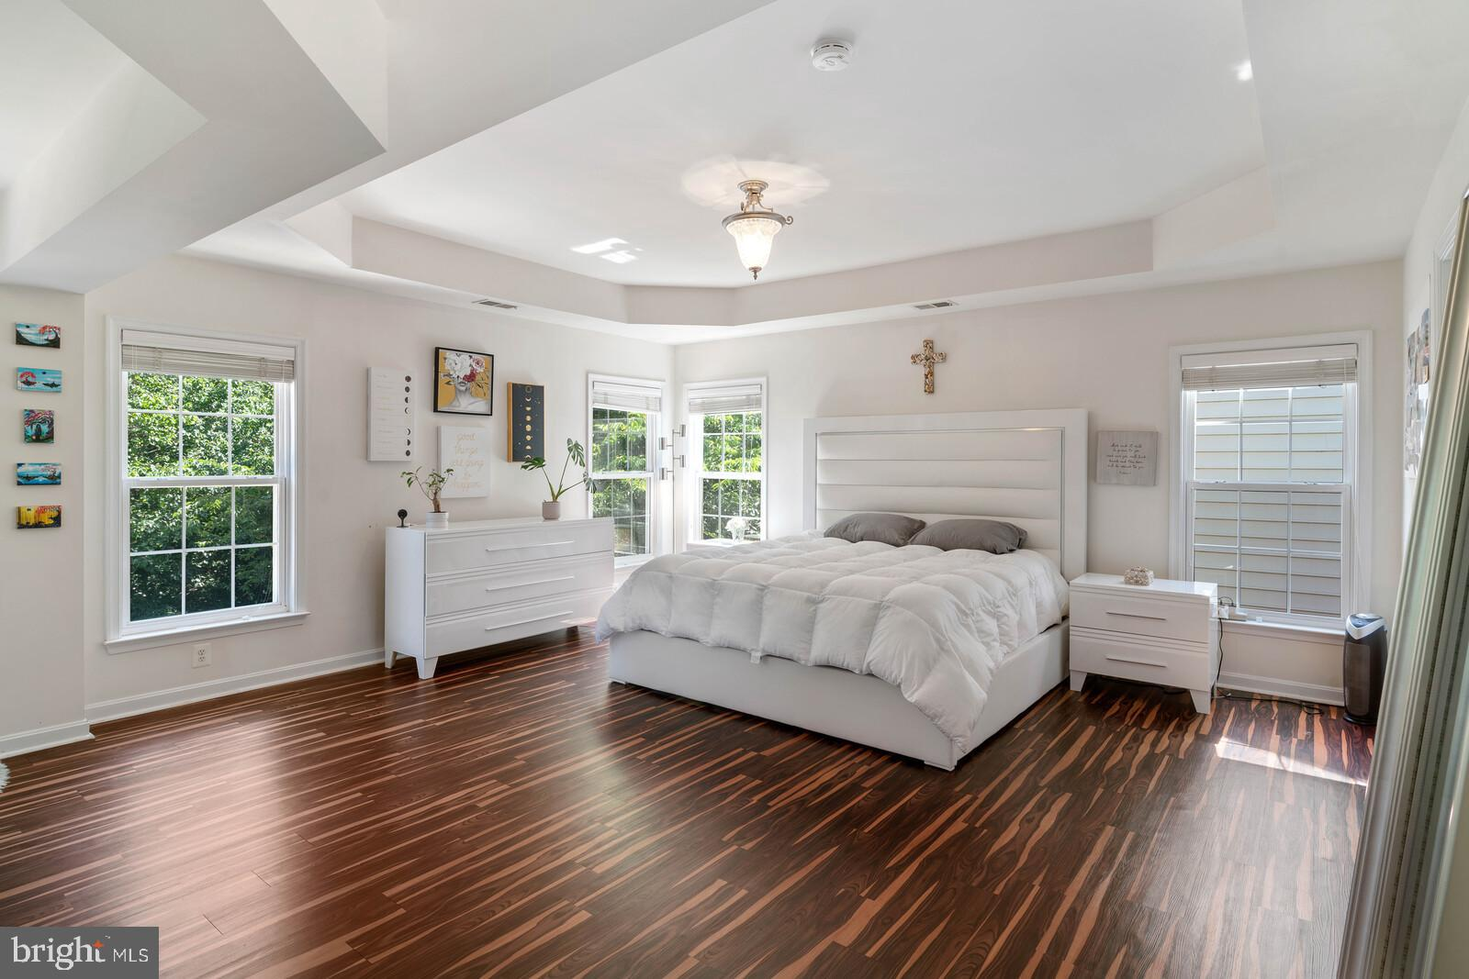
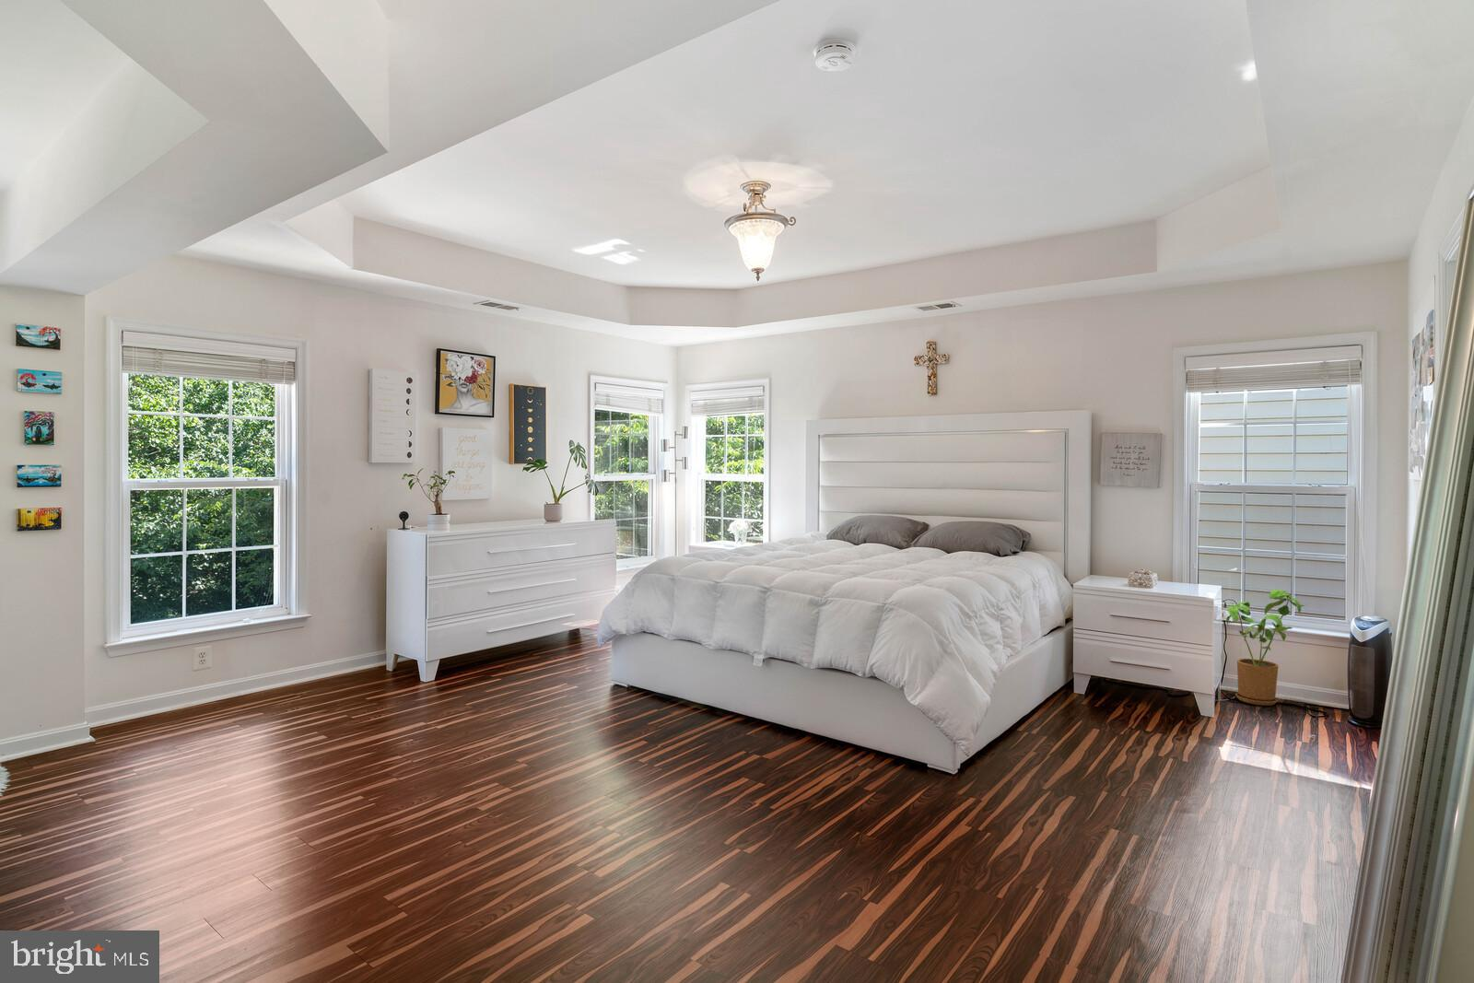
+ house plant (1261, 646)
